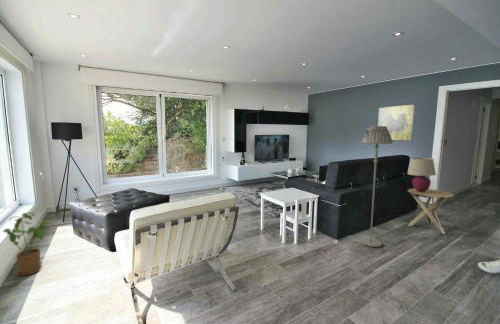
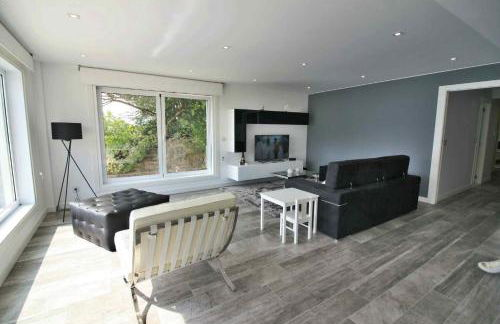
- house plant (30, 242)
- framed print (394, 123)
- table lamp (422, 174)
- side table (428, 209)
- floor lamp (374, 185)
